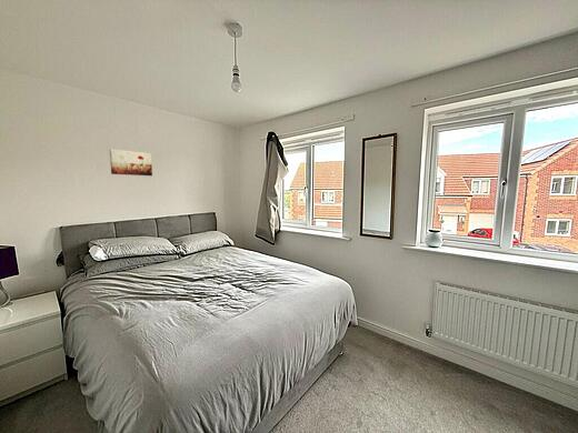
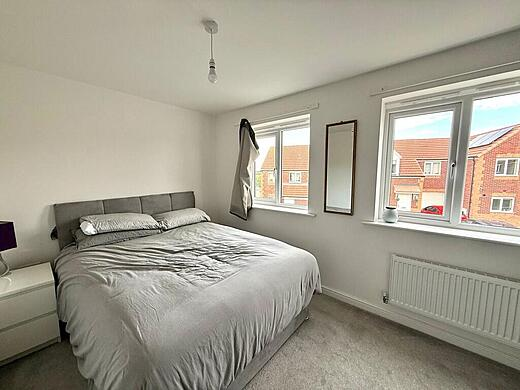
- wall art (131, 163)
